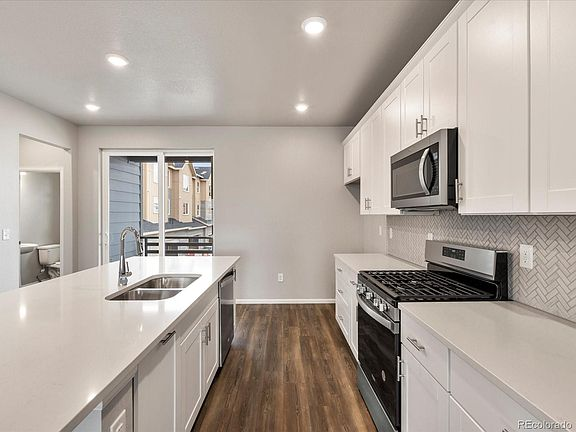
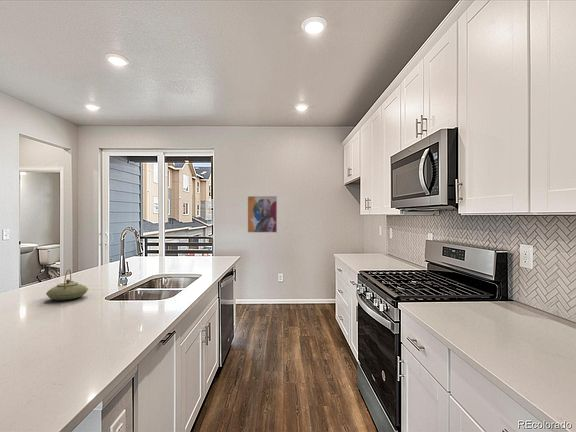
+ teapot (68, 283)
+ wall art (262, 214)
